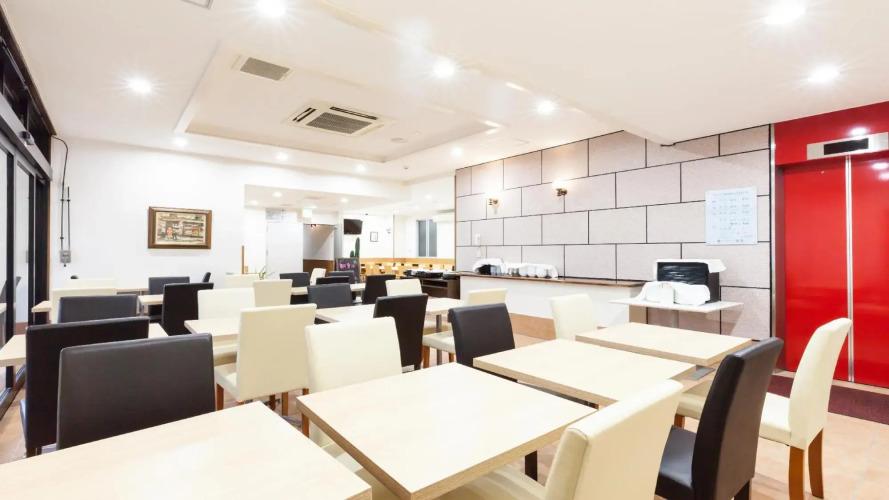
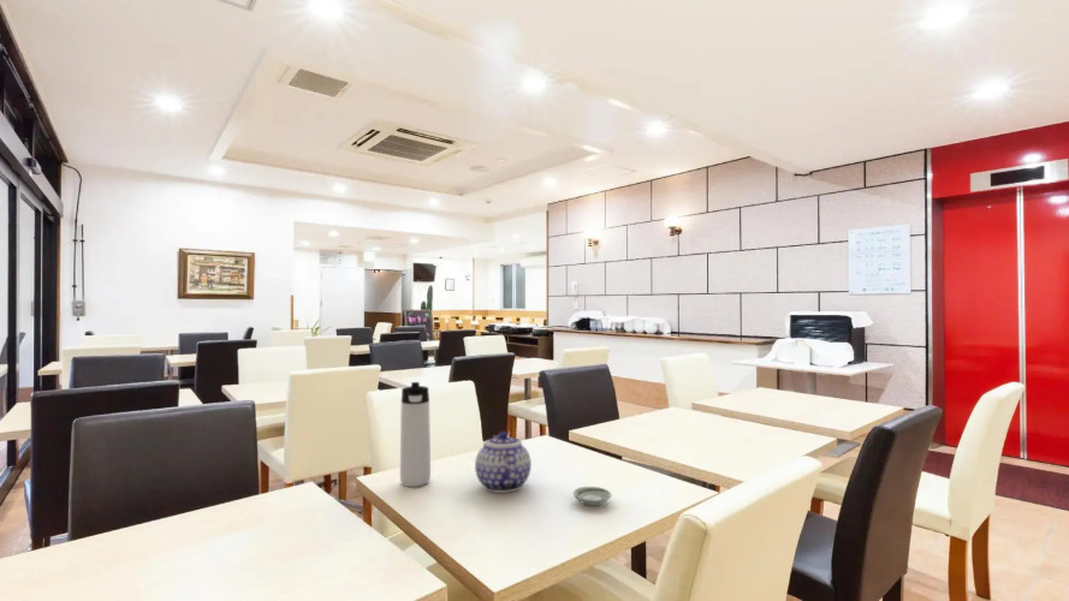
+ teapot (503, 458)
+ thermos bottle (415, 434)
+ saucer (592, 496)
